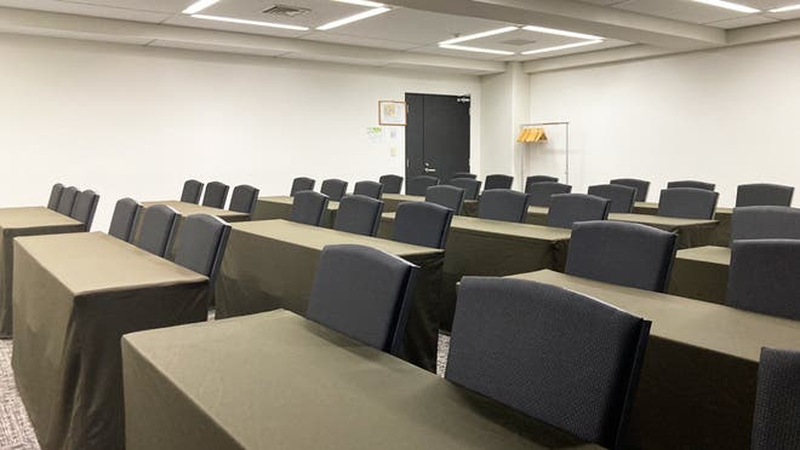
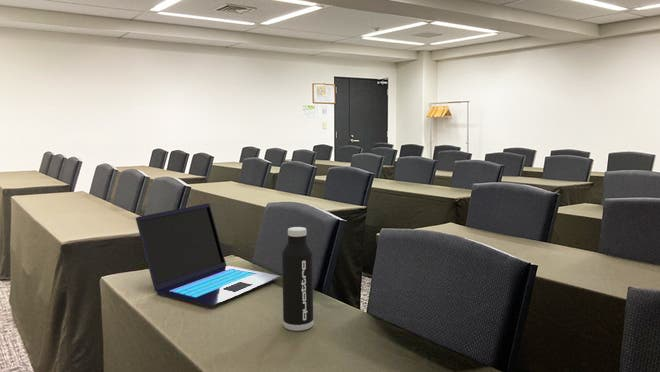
+ laptop (210, 249)
+ water bottle (297, 277)
